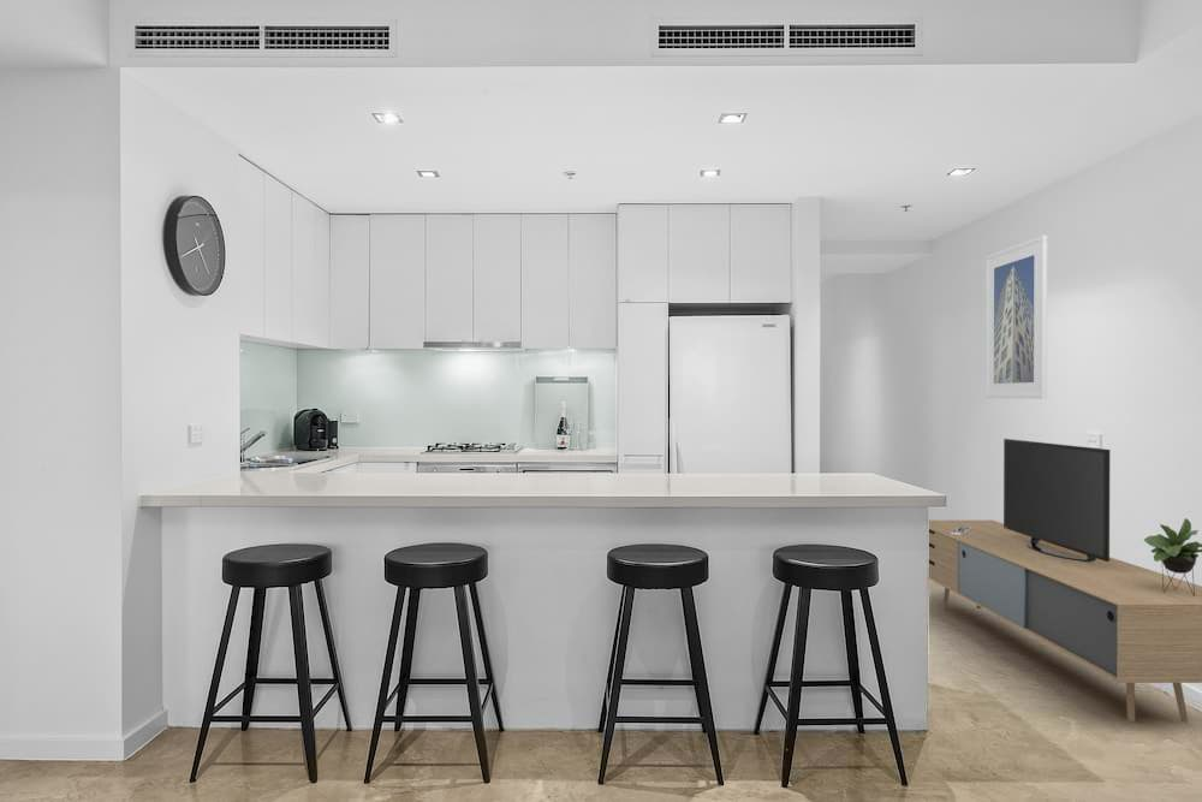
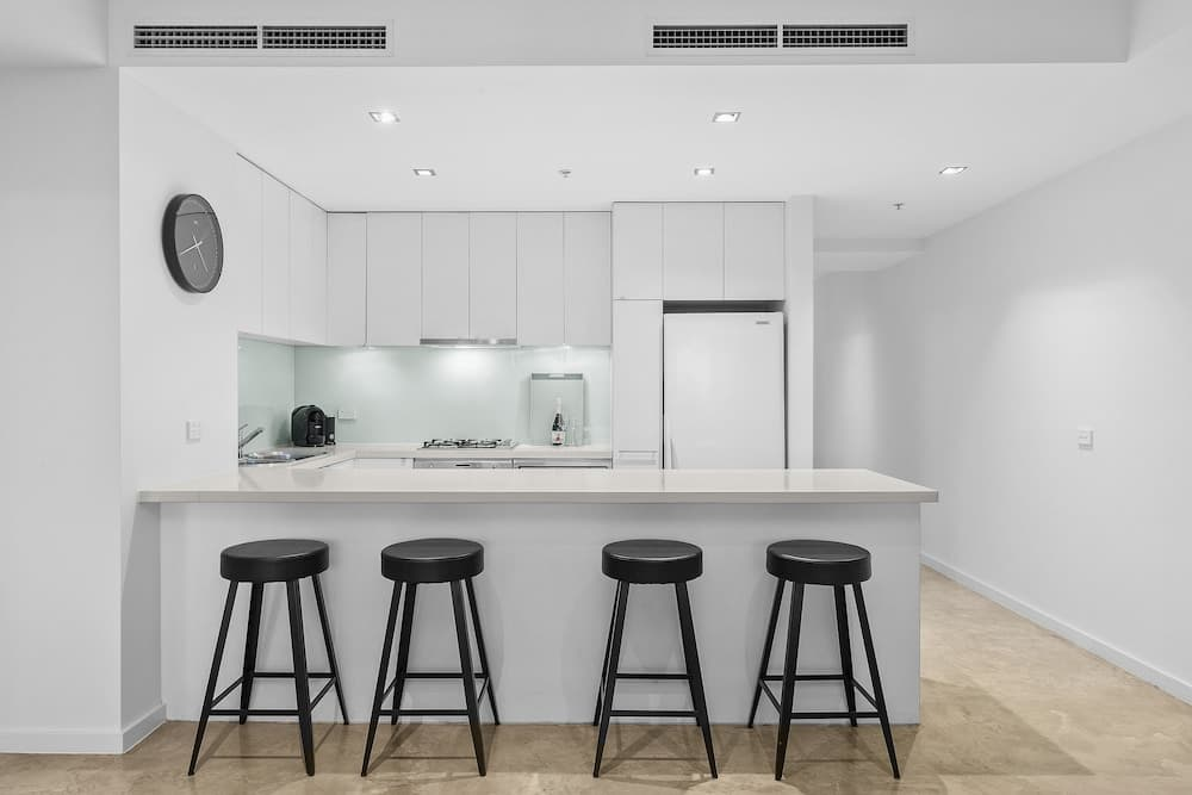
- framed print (1013, 322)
- media console (1042, 548)
